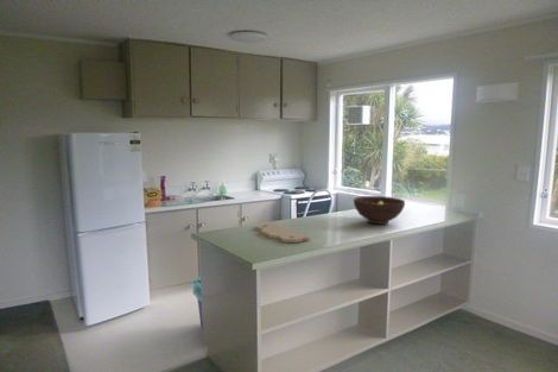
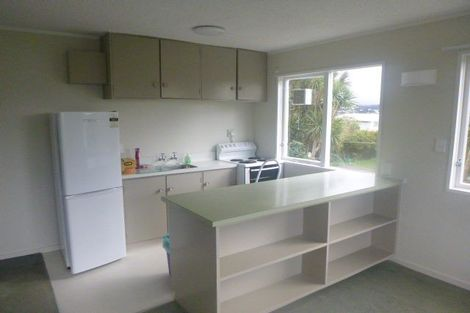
- fruit bowl (378, 210)
- cutting board (278, 232)
